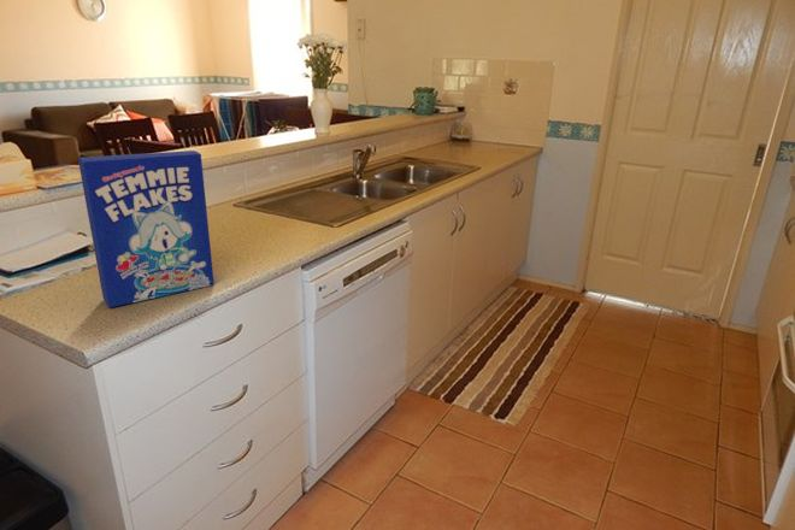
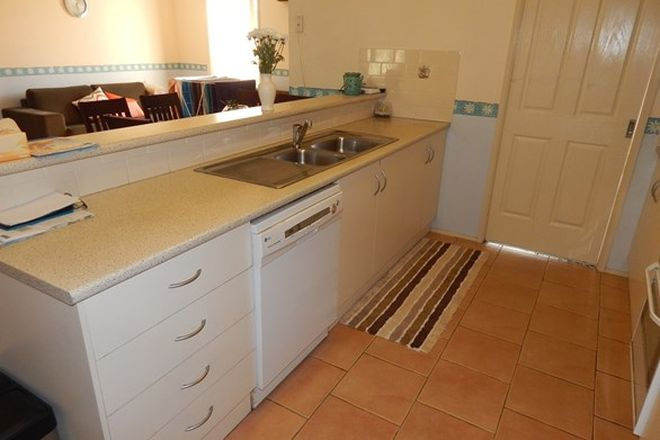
- cereal box (151, 225)
